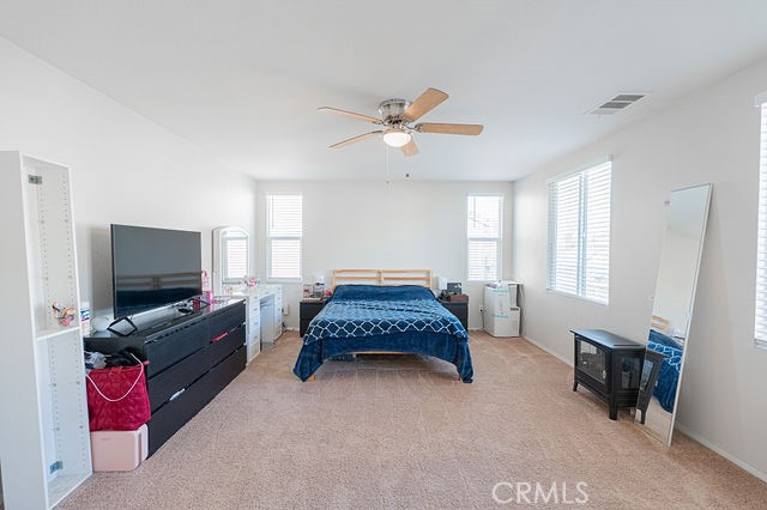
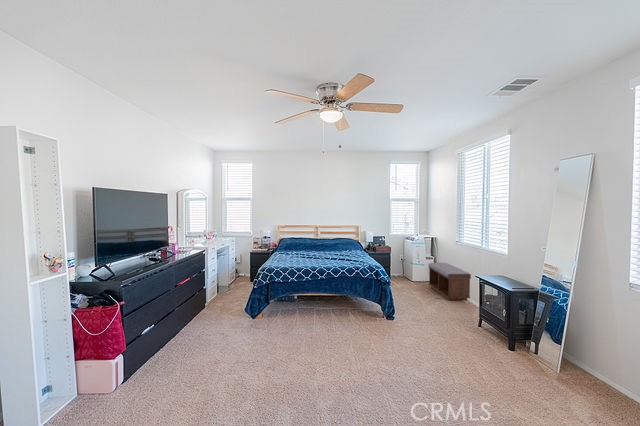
+ bench (447, 280)
